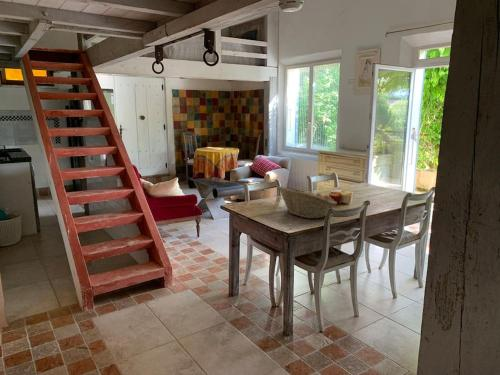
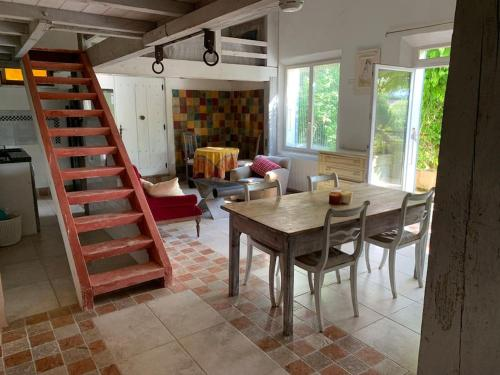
- fruit basket (305, 199)
